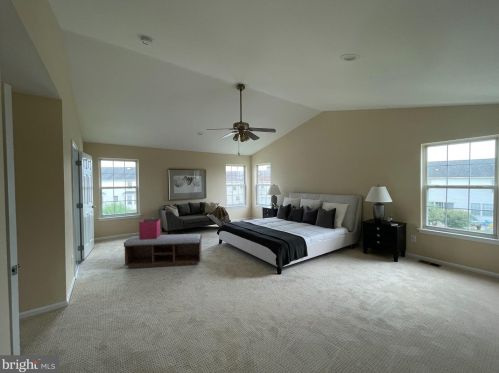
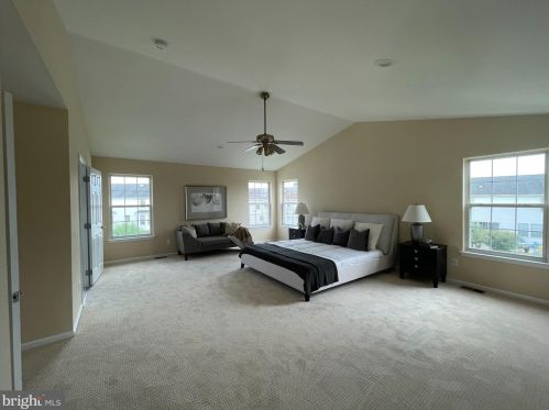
- bench (165, 249)
- storage bin (150, 228)
